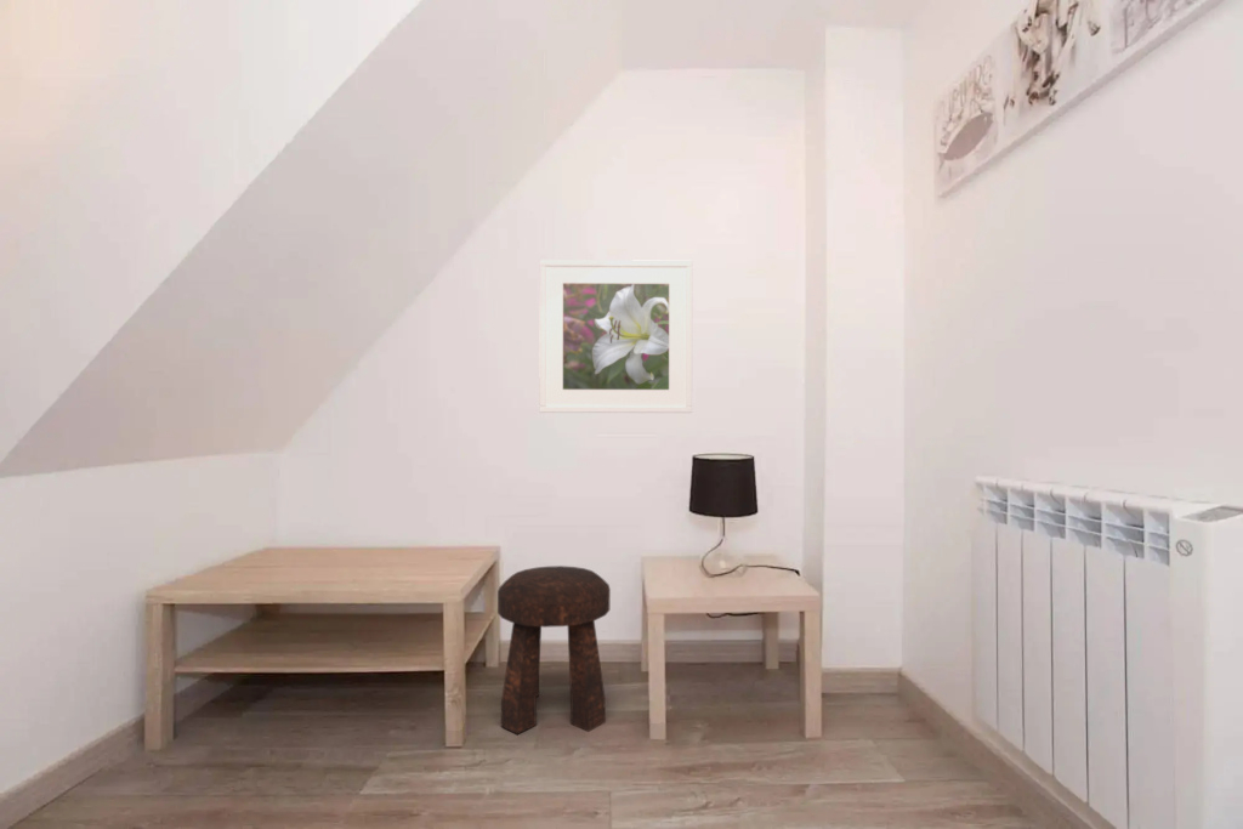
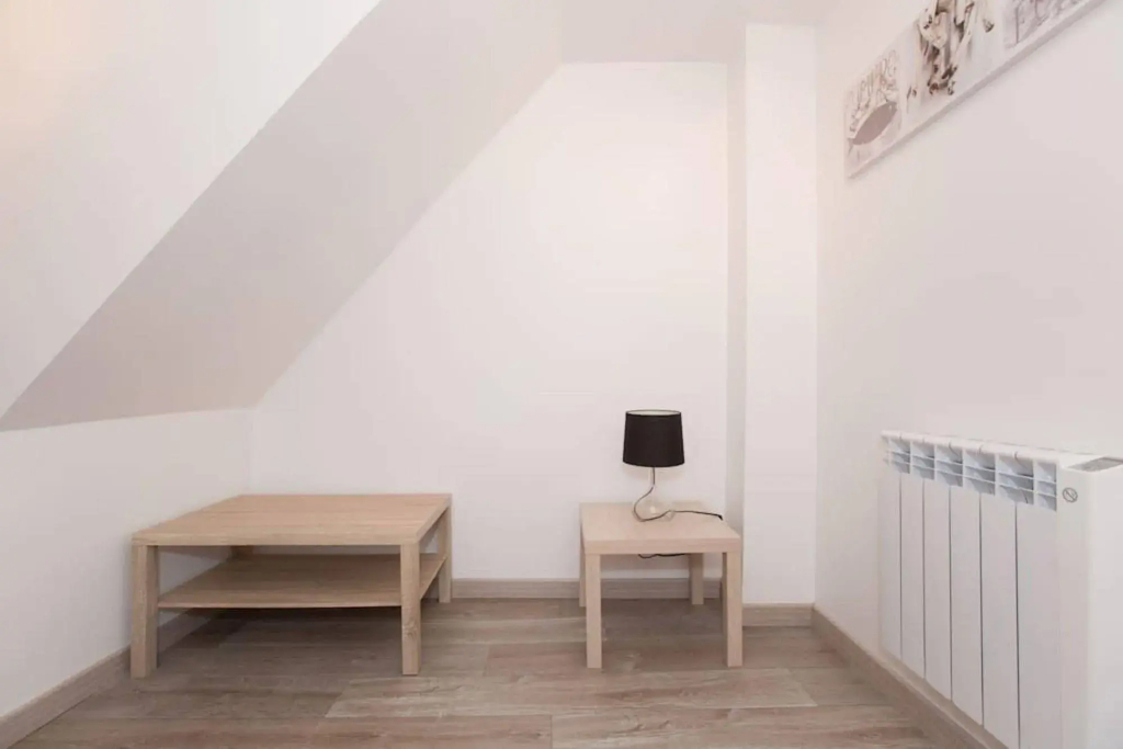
- stool (540, 638)
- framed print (615, 336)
